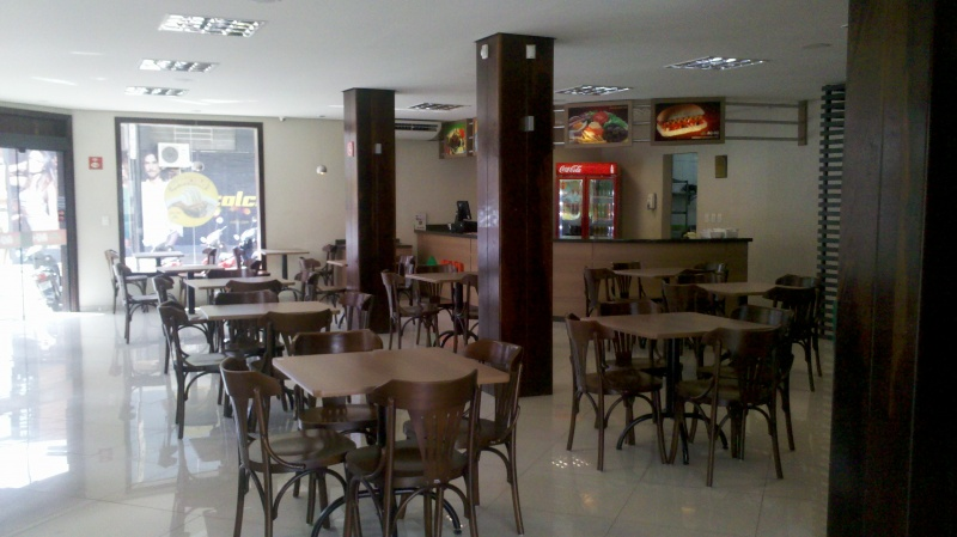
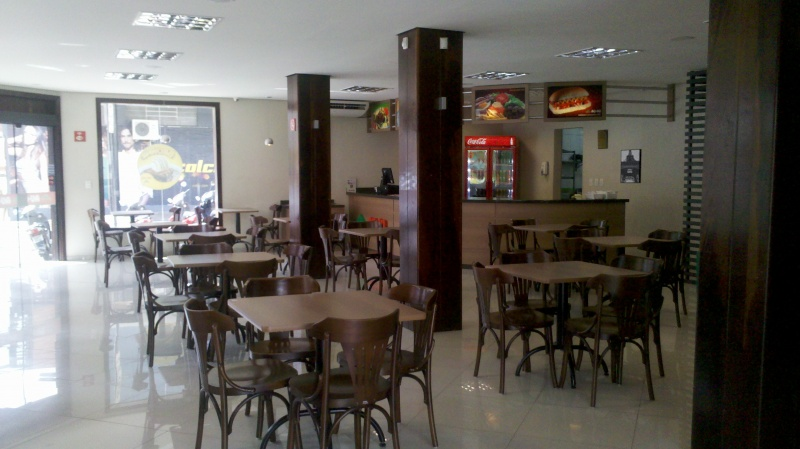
+ wall art (630, 166)
